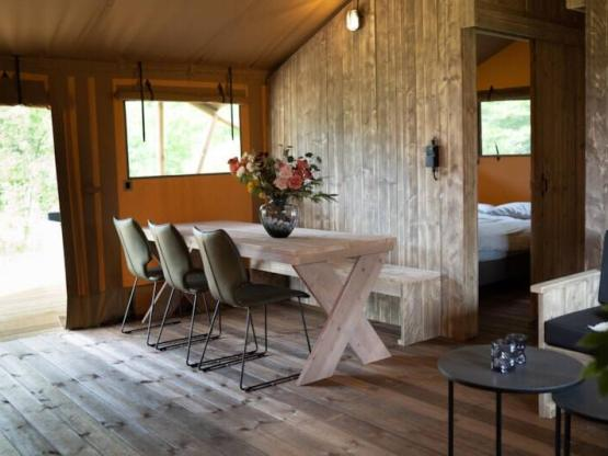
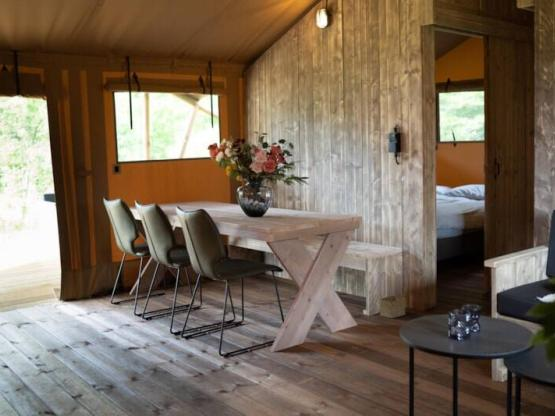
+ basket (392, 296)
